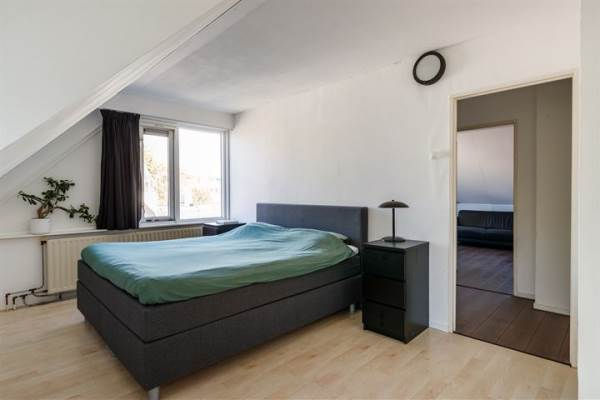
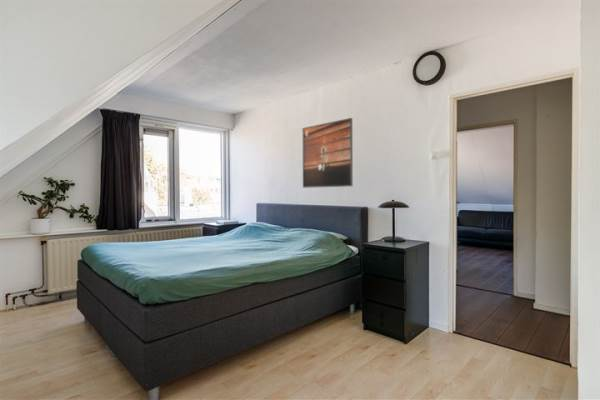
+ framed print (325, 155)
